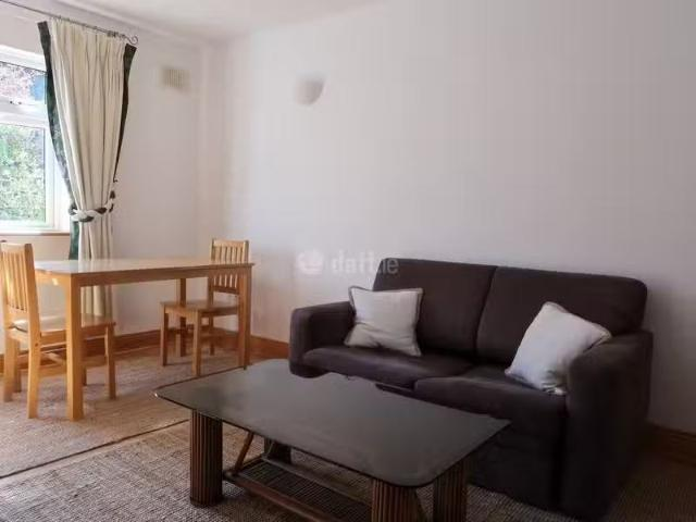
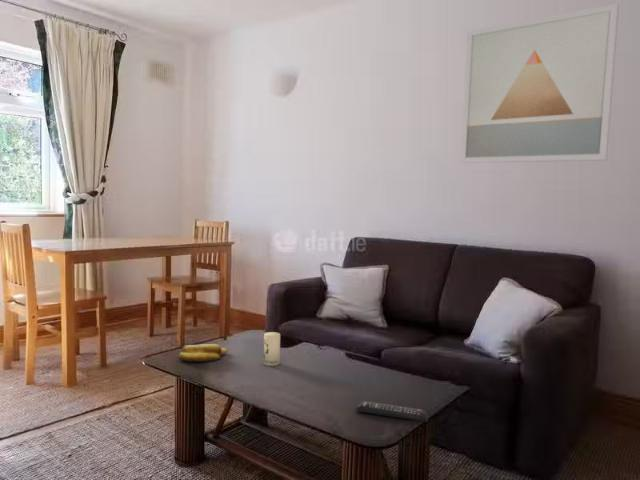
+ candle (271, 348)
+ wall art (532, 91)
+ banana (202, 348)
+ remote control (391, 411)
